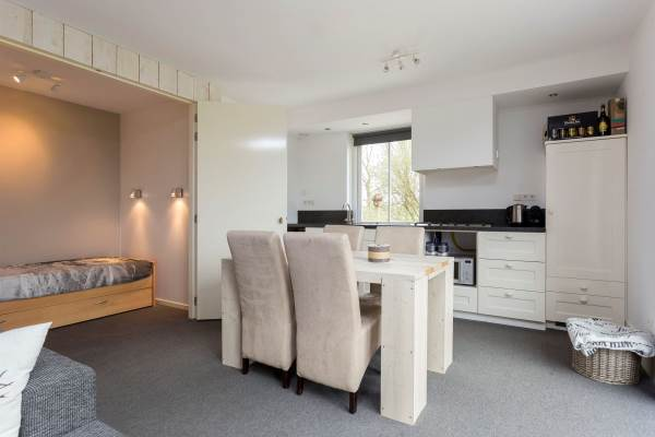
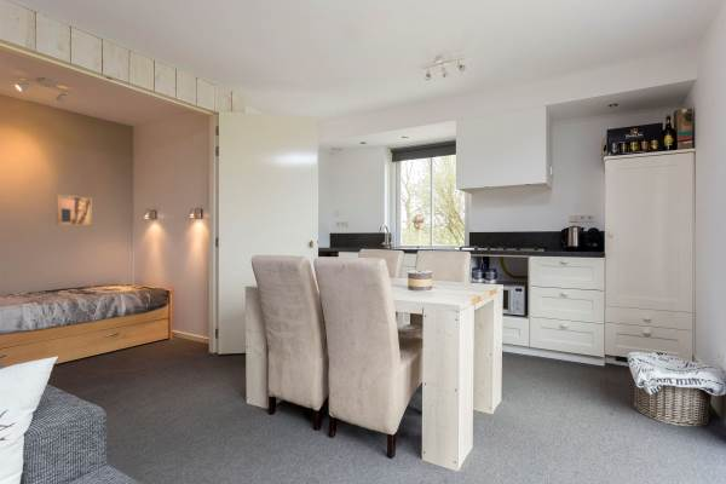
+ wall art (74, 211)
